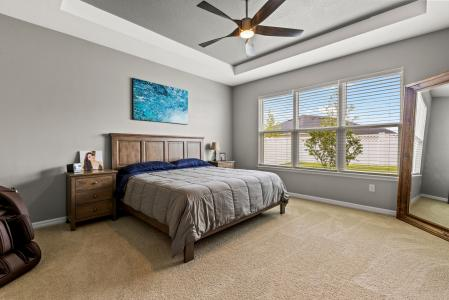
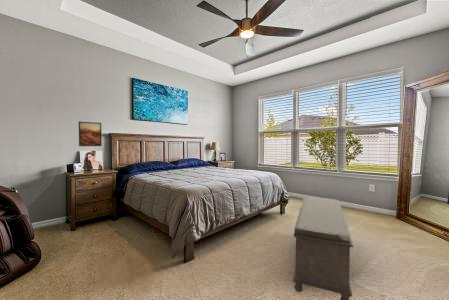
+ bench (320, 235)
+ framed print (90, 134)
